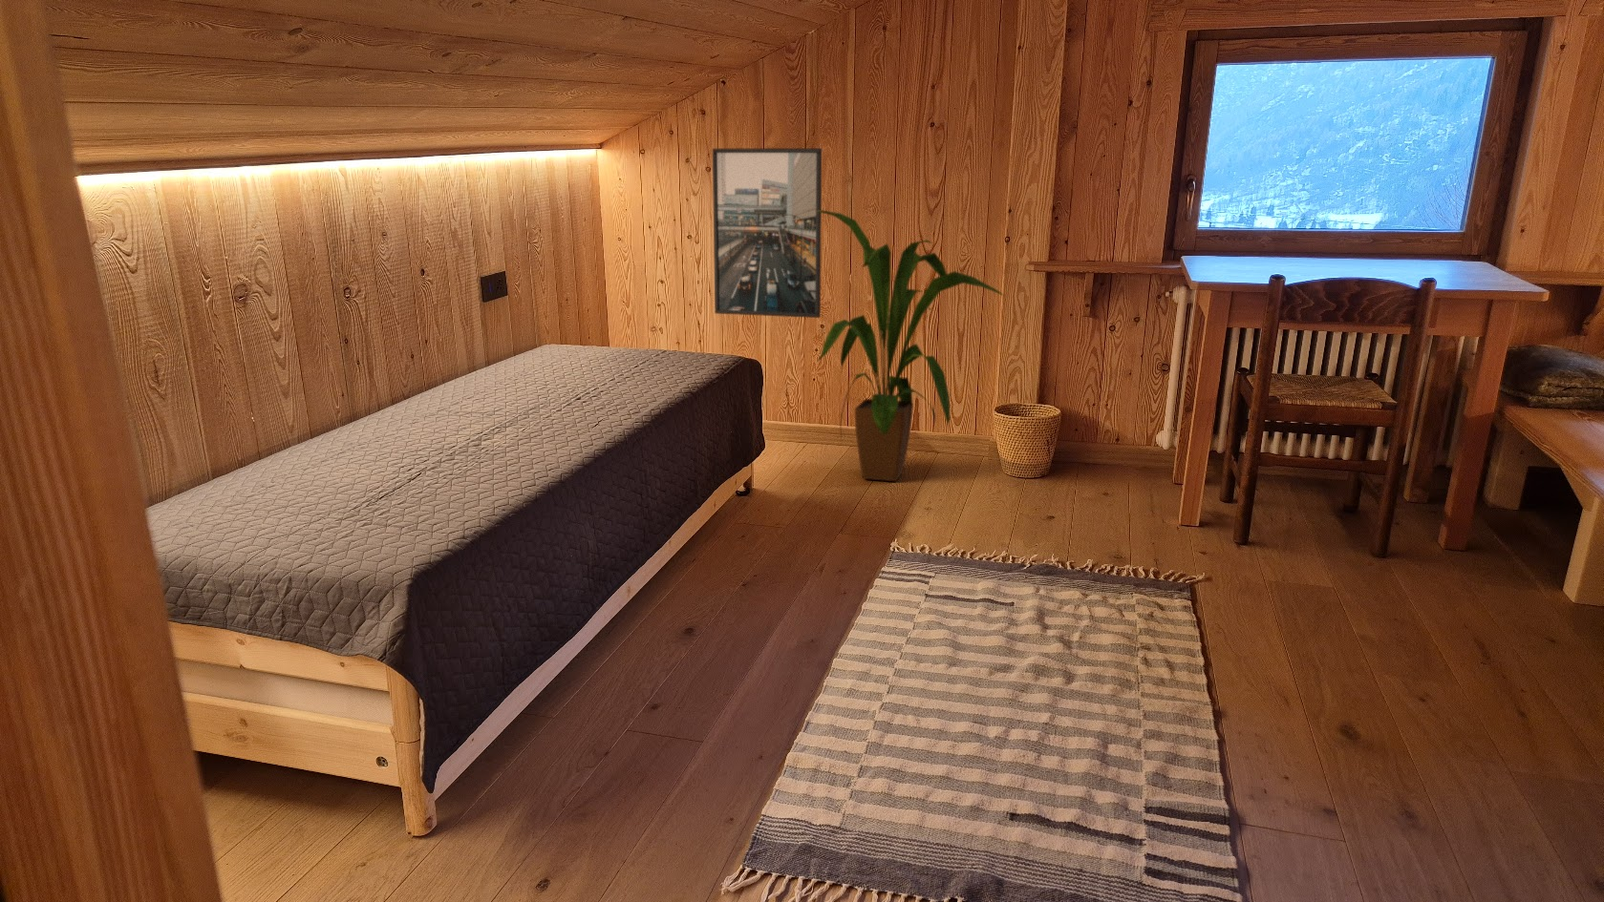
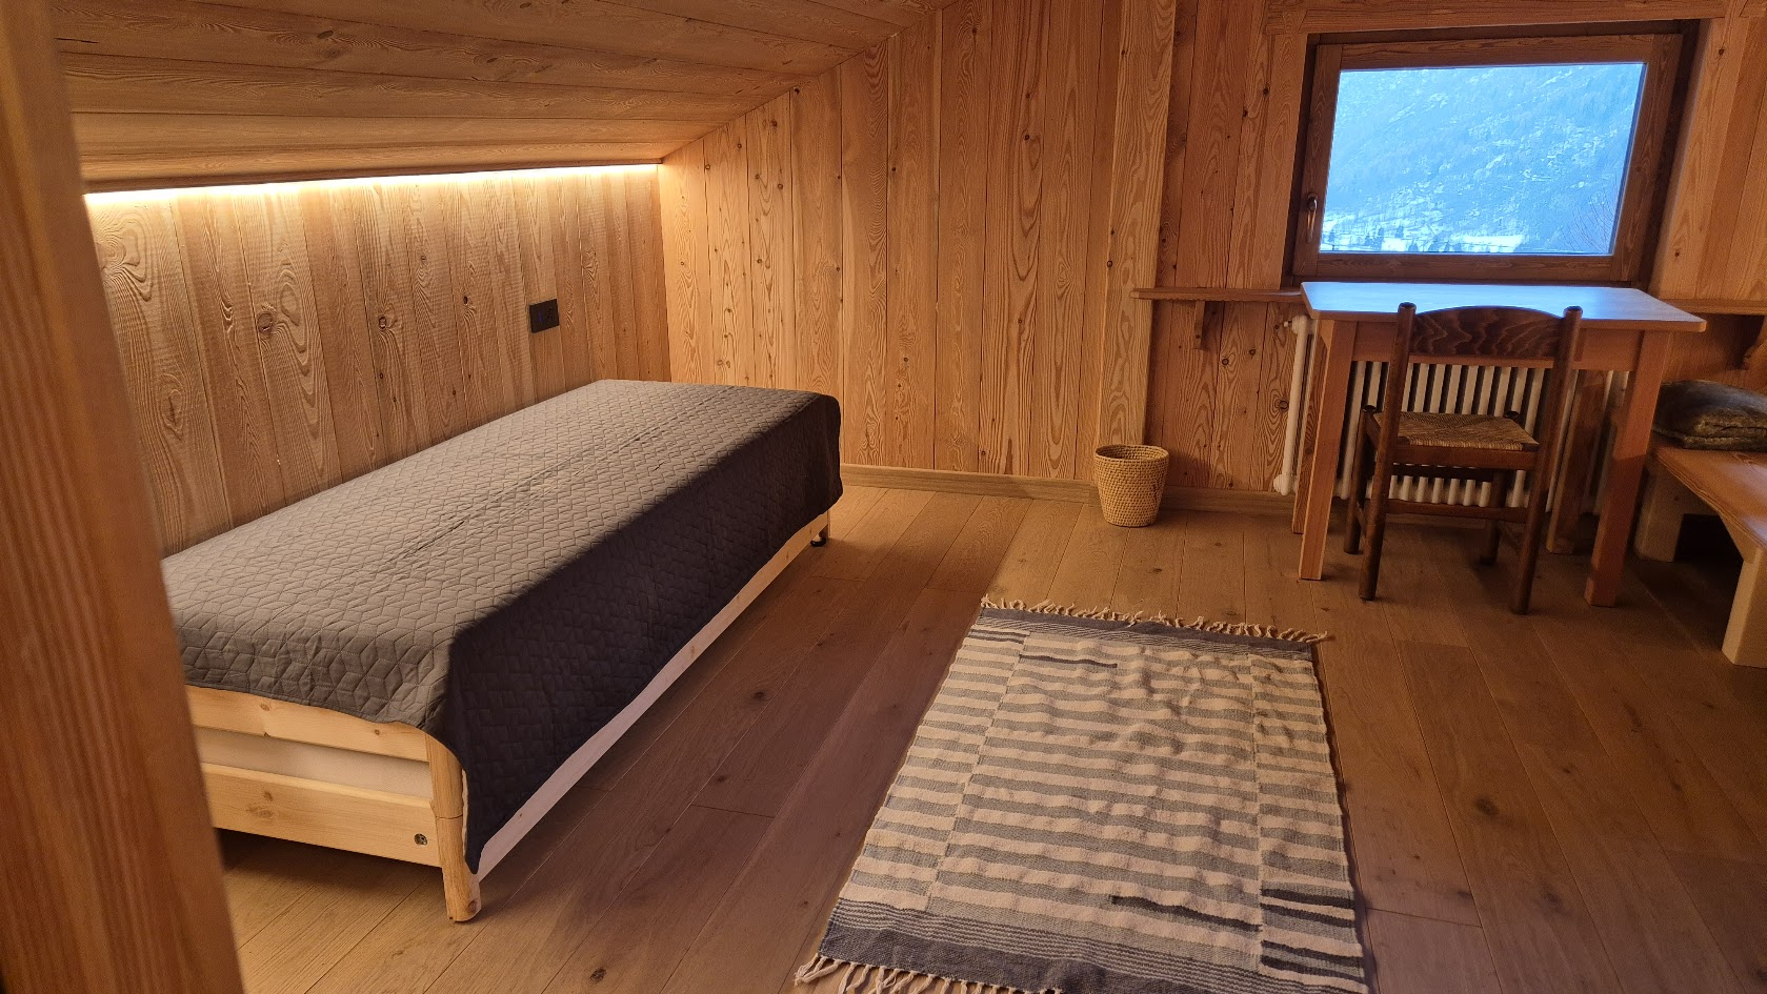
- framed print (766, 232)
- house plant (908, 348)
